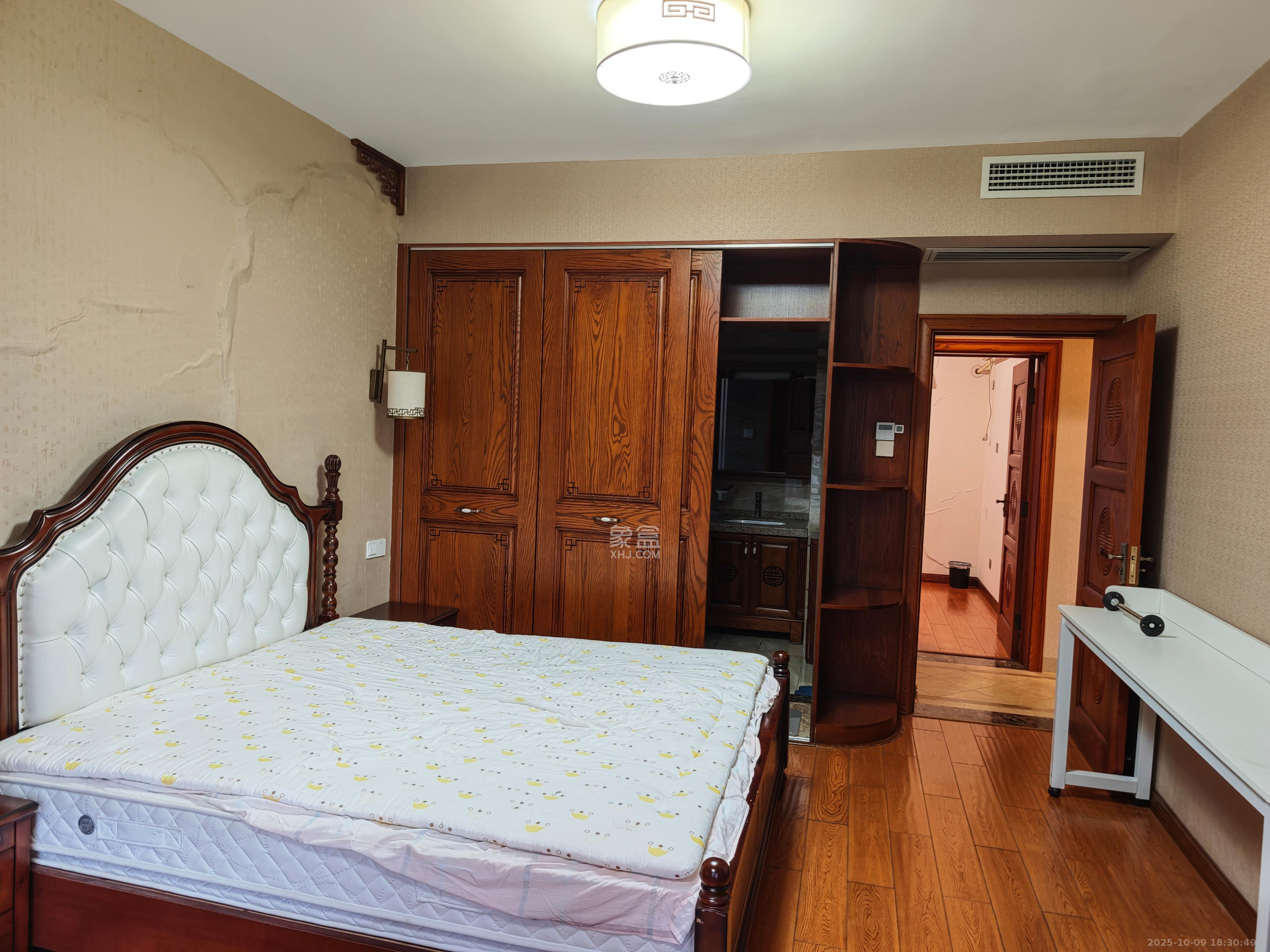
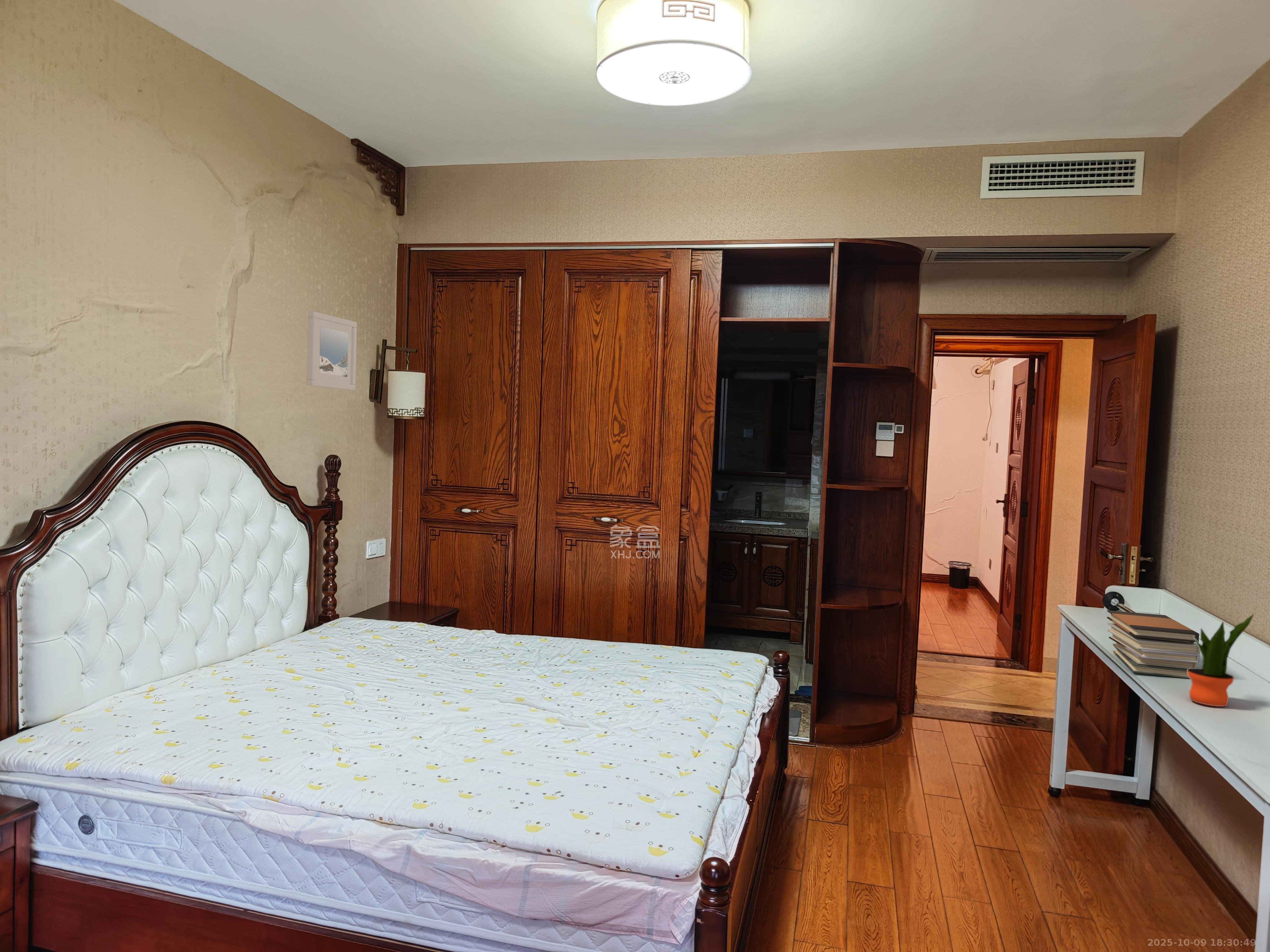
+ potted plant (1219, 656)
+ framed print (333, 352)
+ book stack (1151, 643)
